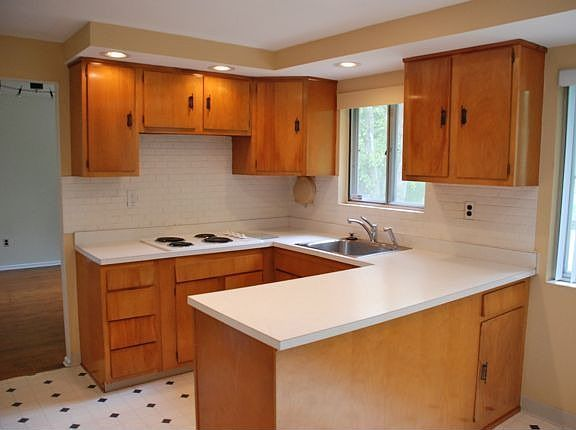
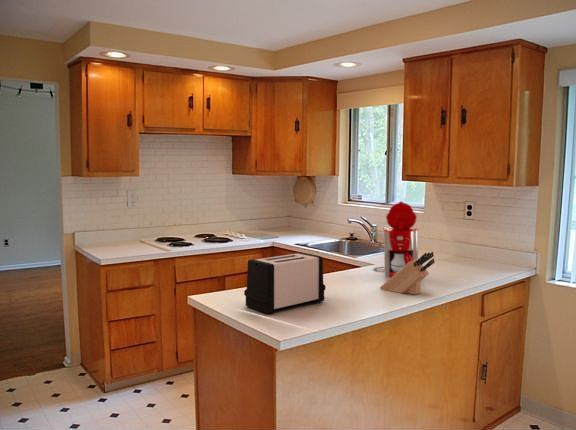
+ coffee maker (396, 237)
+ knife block (408, 270)
+ toaster (286, 281)
